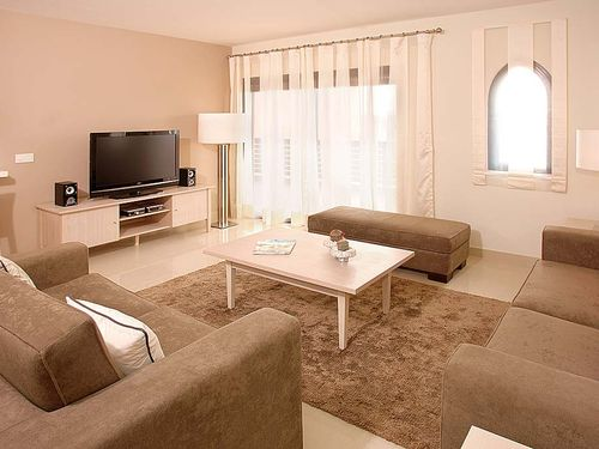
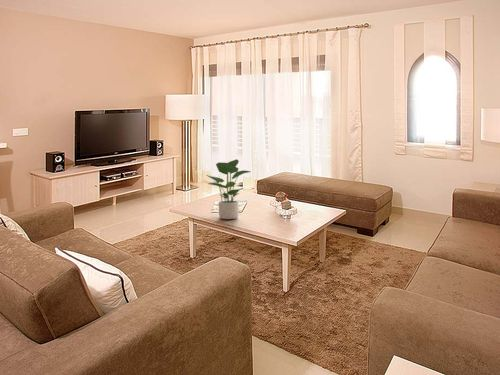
+ potted plant (224, 187)
